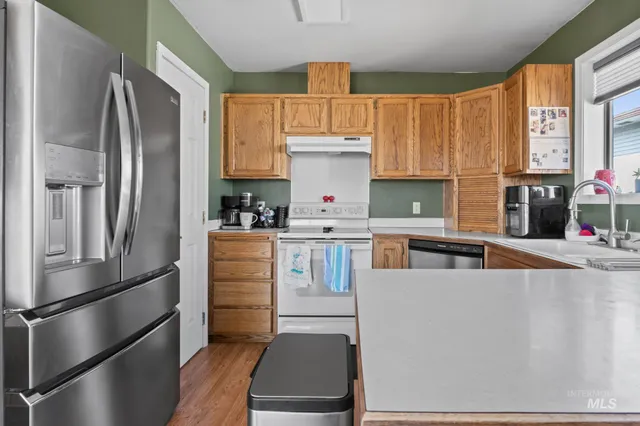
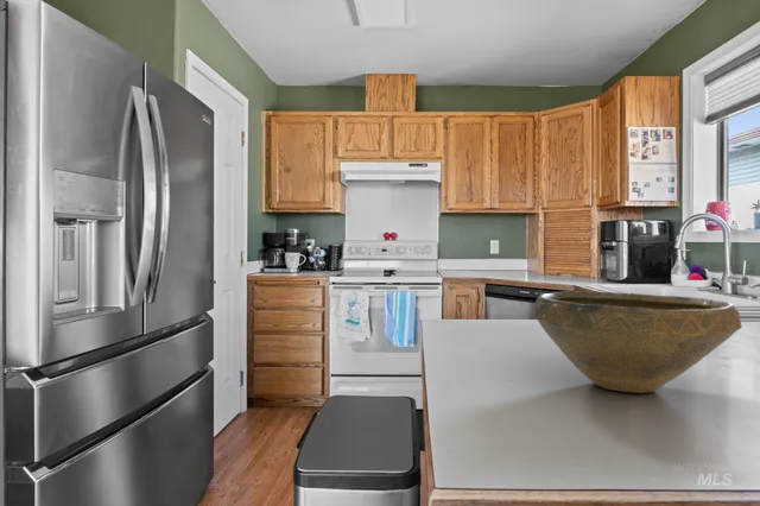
+ bowl (627, 342)
